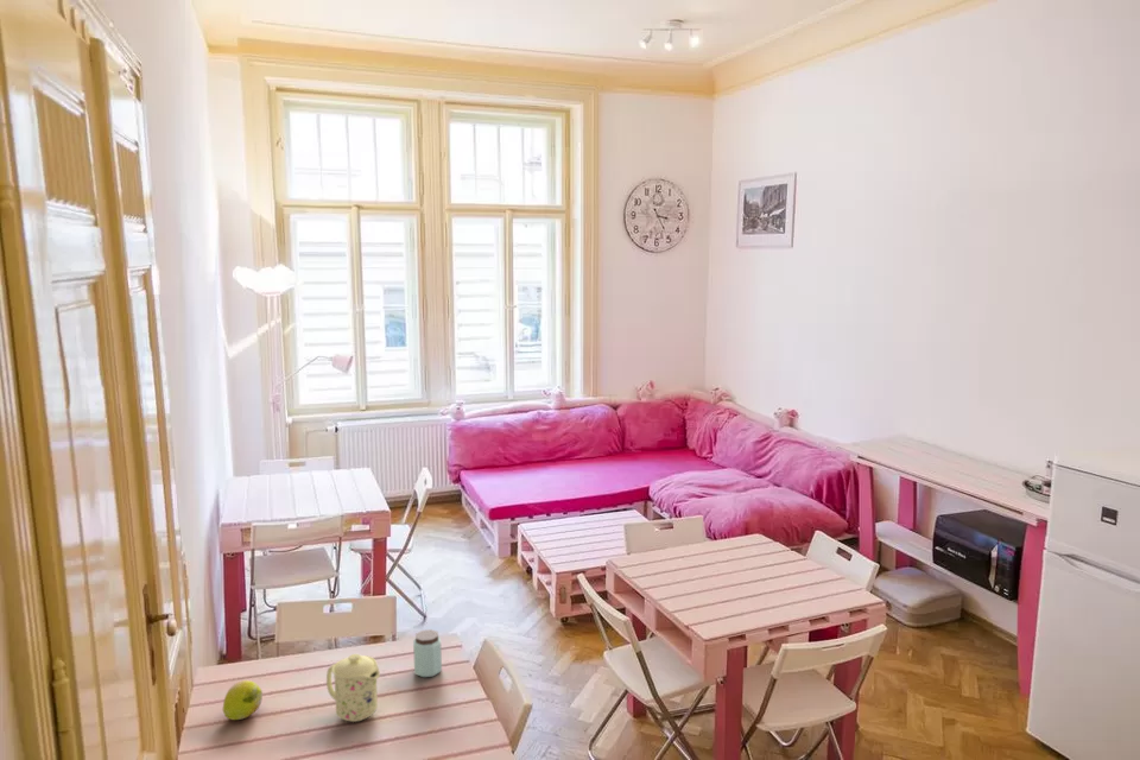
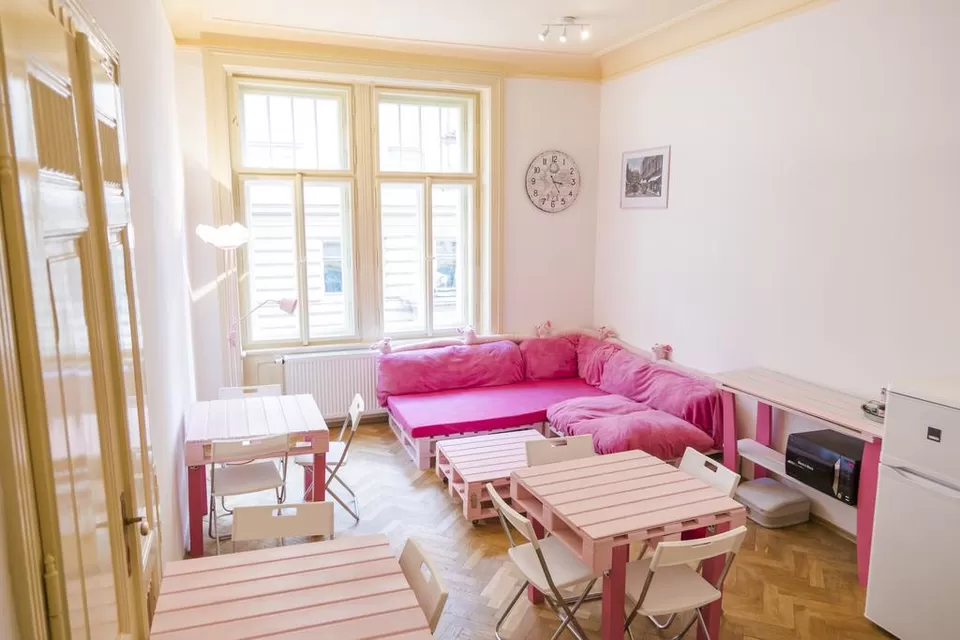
- mug (353, 684)
- peanut butter (426, 653)
- fruit (242, 699)
